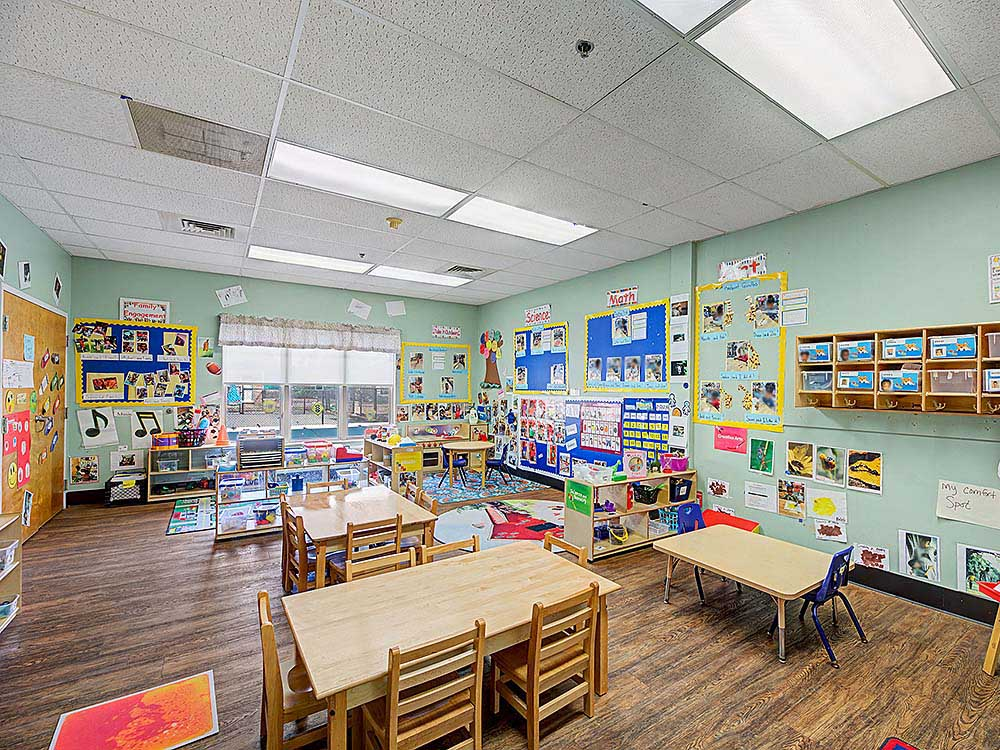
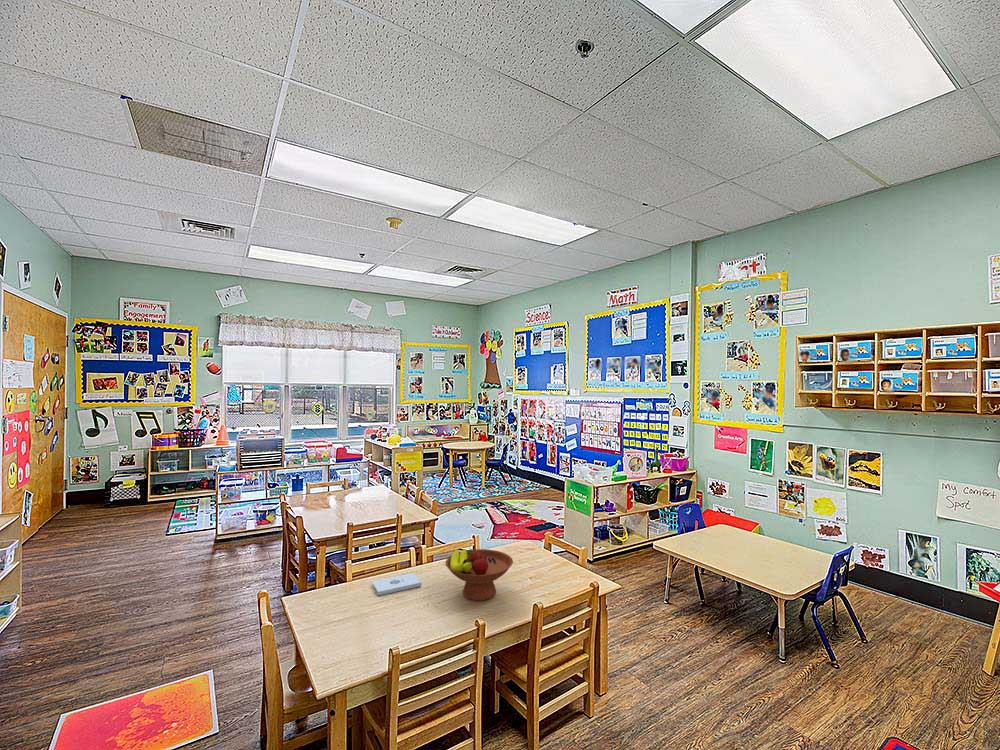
+ notepad (396, 583)
+ fruit bowl (479, 571)
